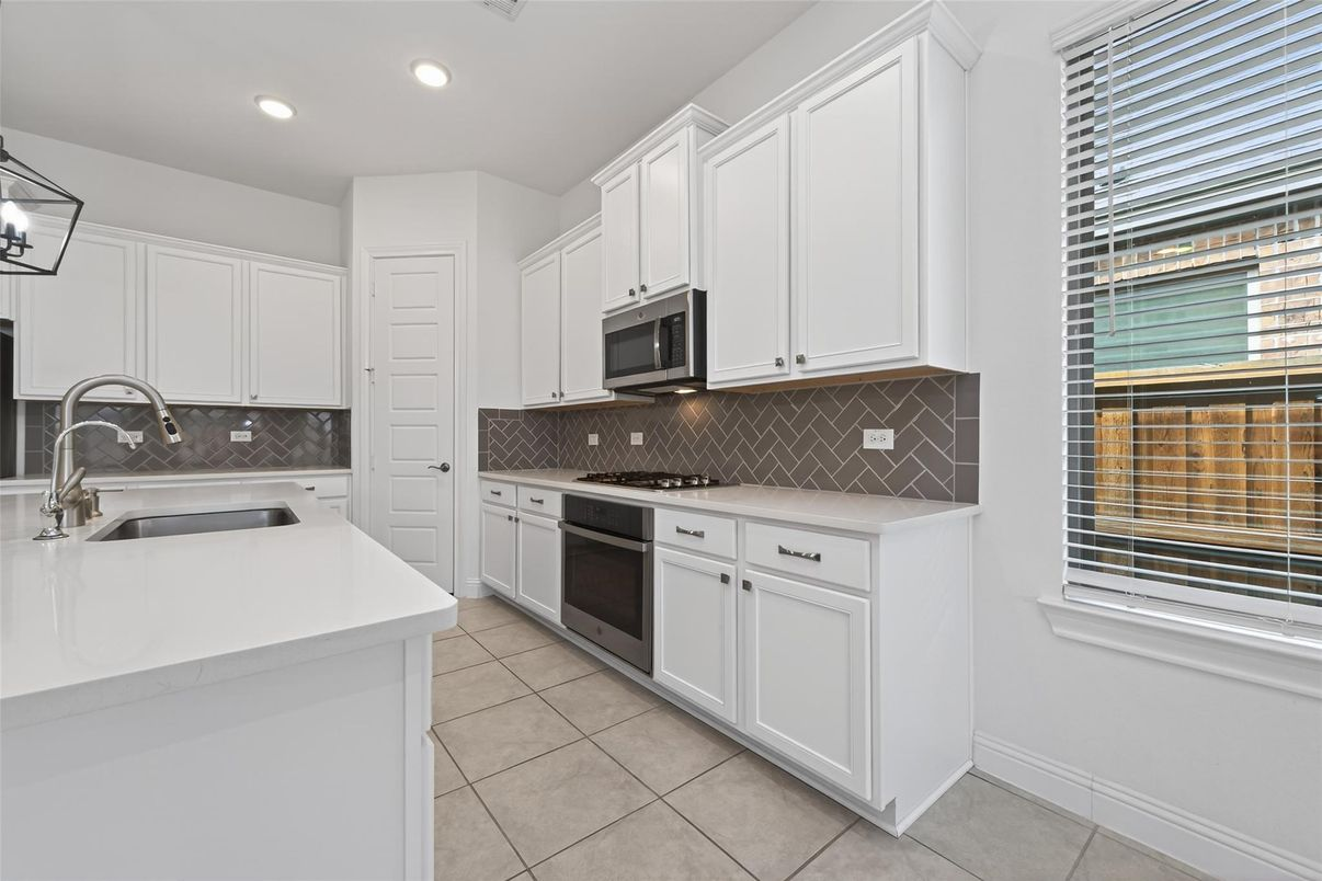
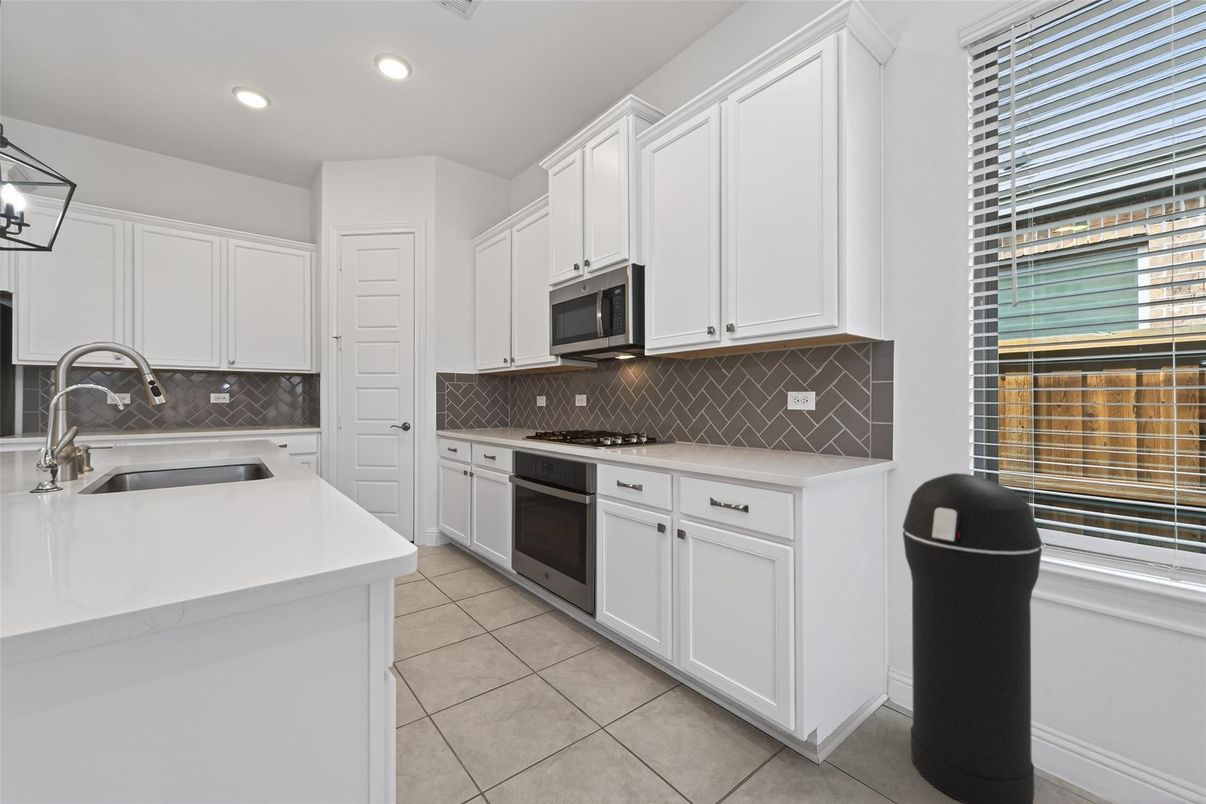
+ trash can (966, 623)
